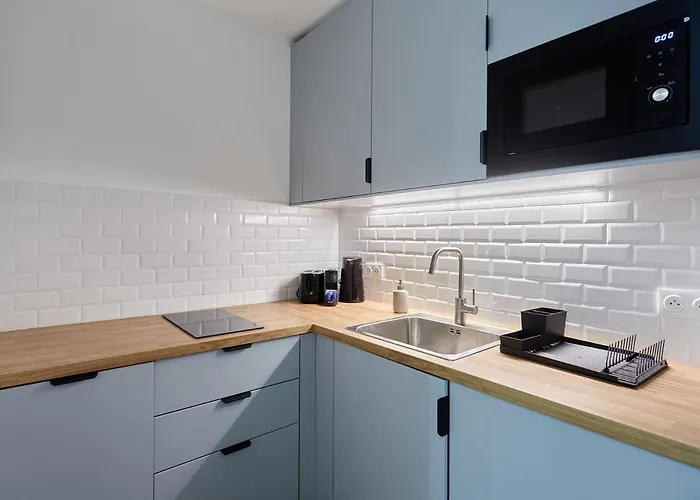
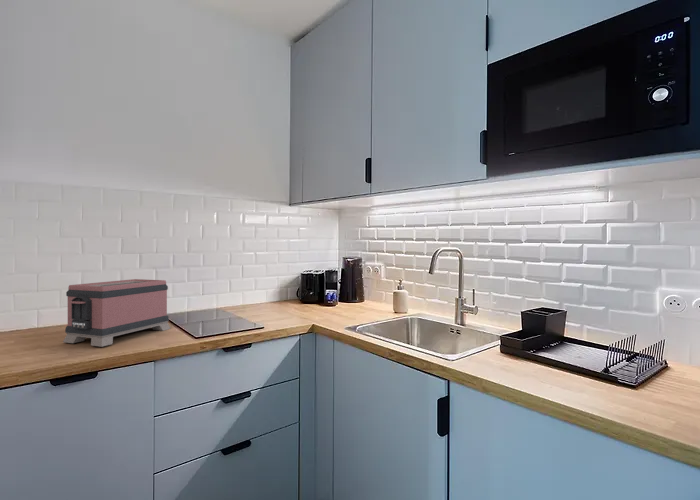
+ toaster (117, 309)
